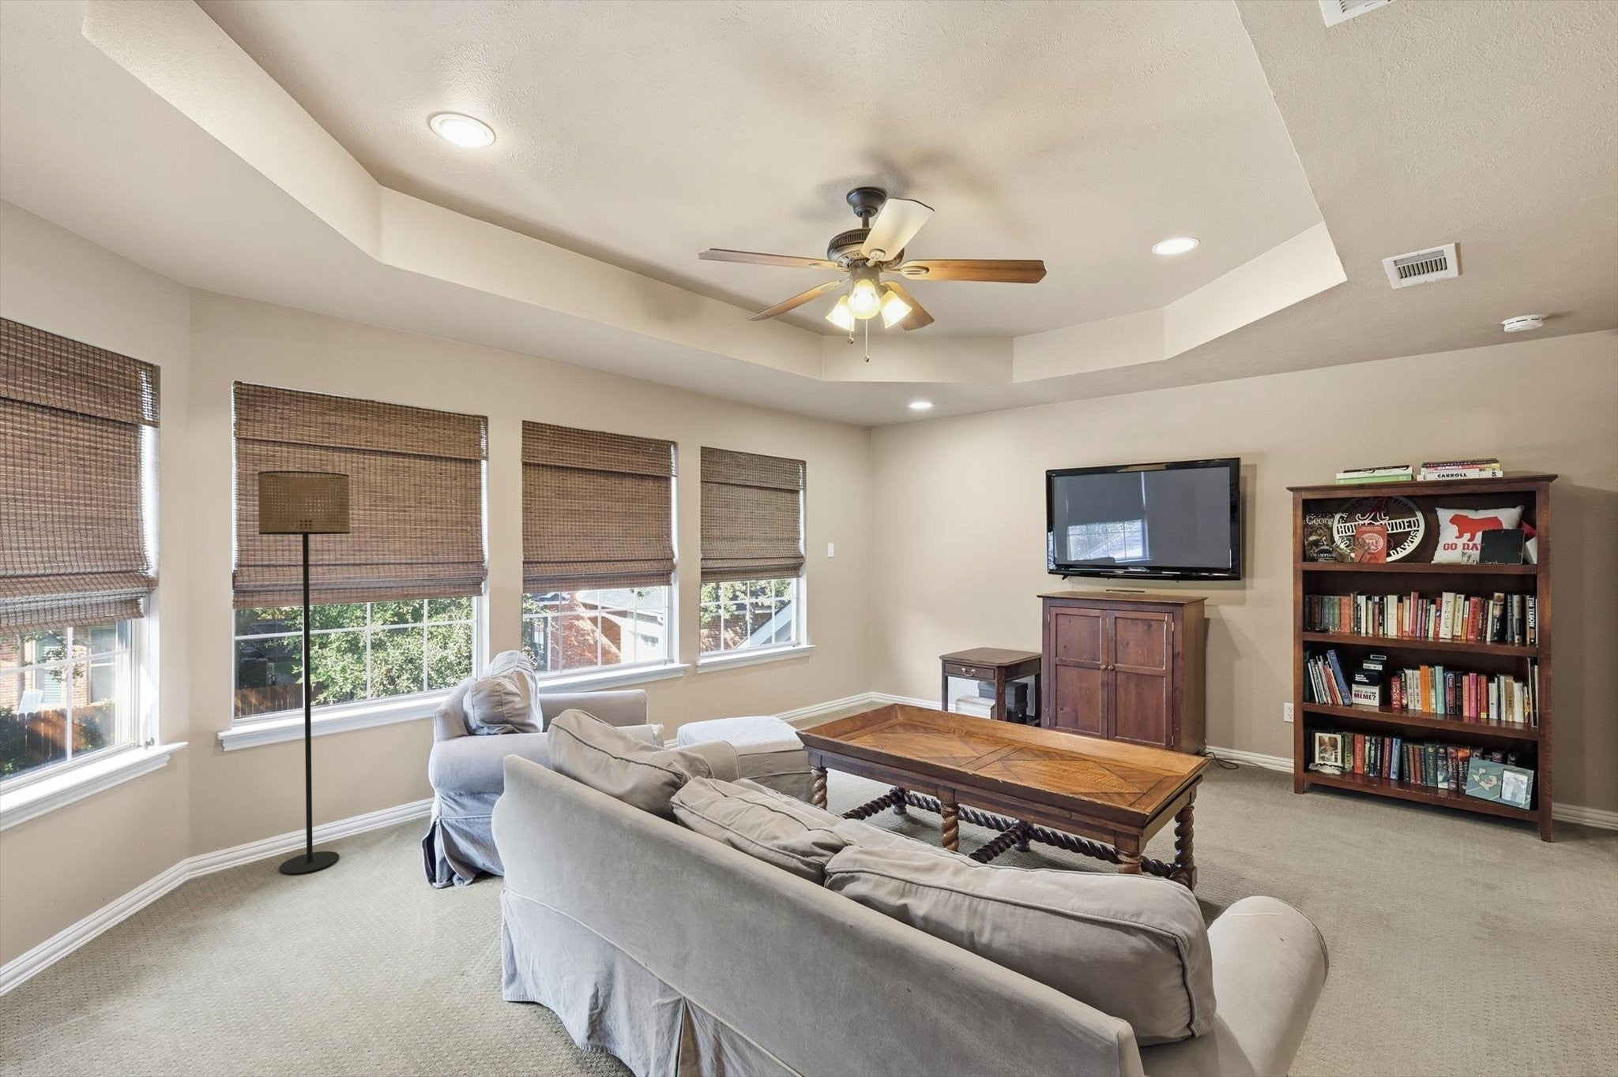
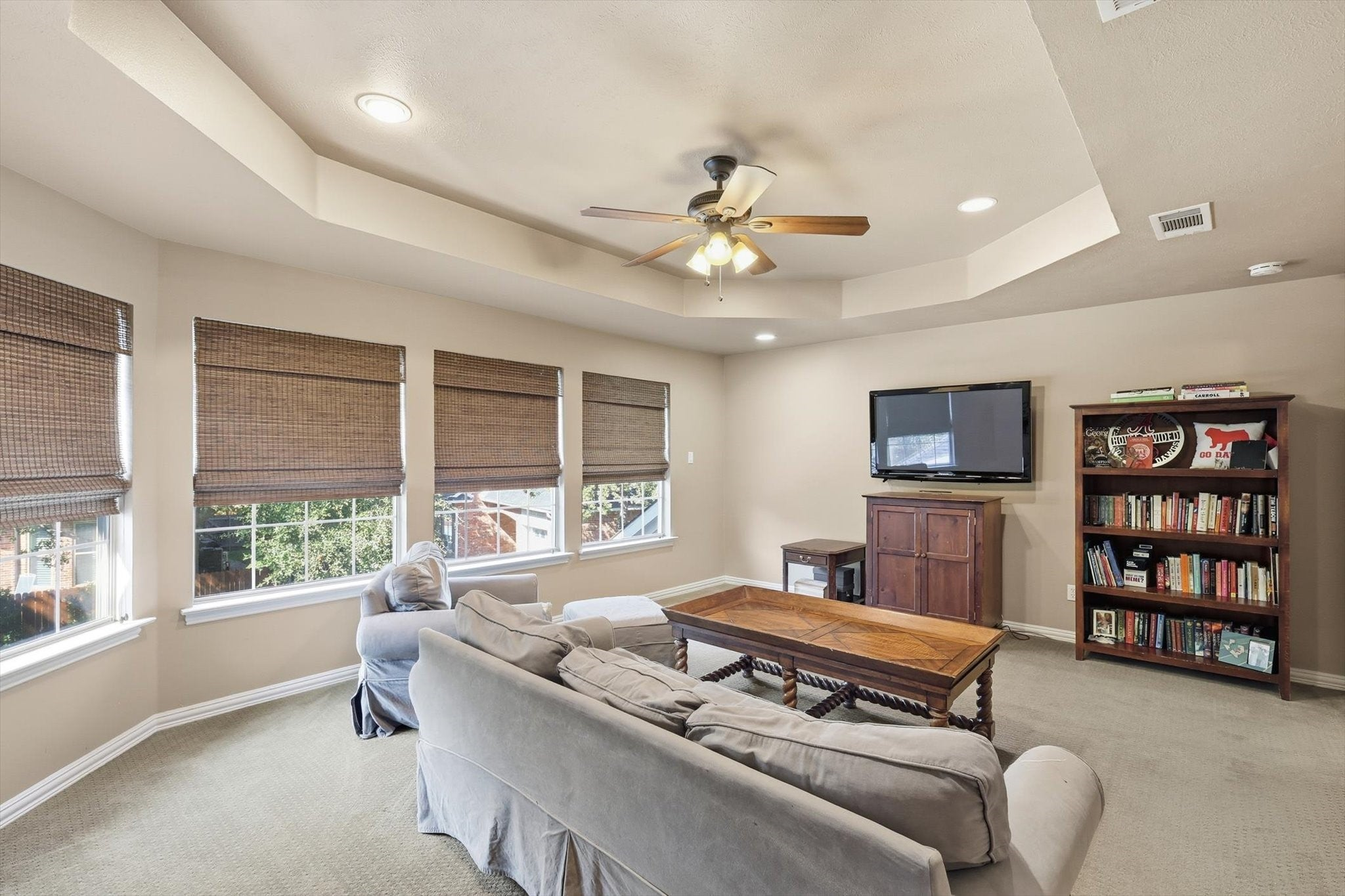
- floor lamp (307, 668)
